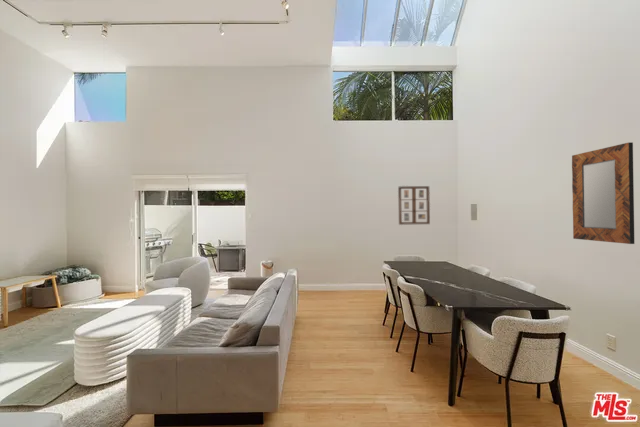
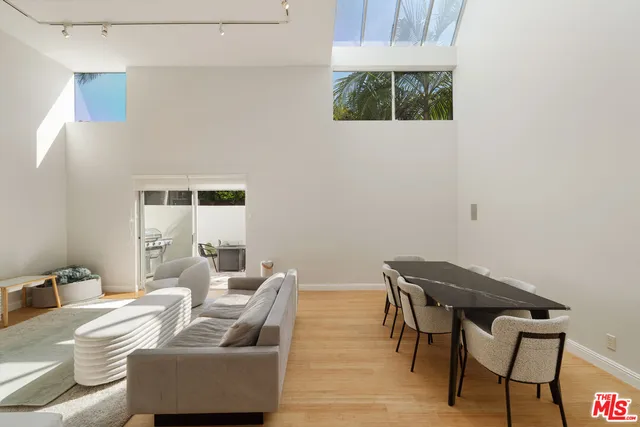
- picture frame (414, 205)
- home mirror (599, 195)
